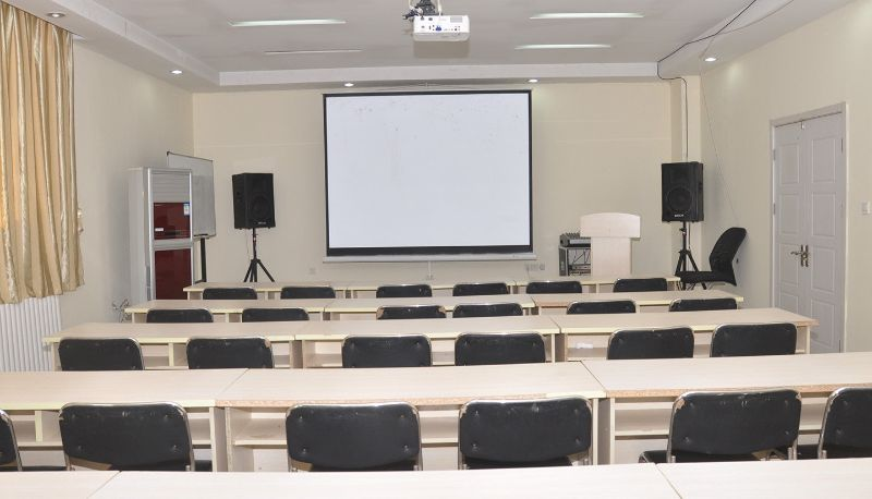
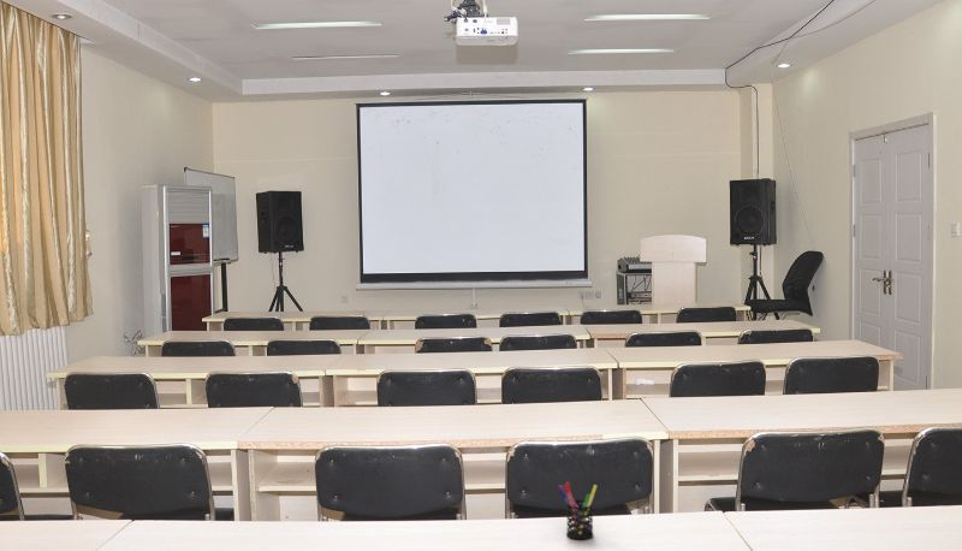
+ pen holder (580, 509)
